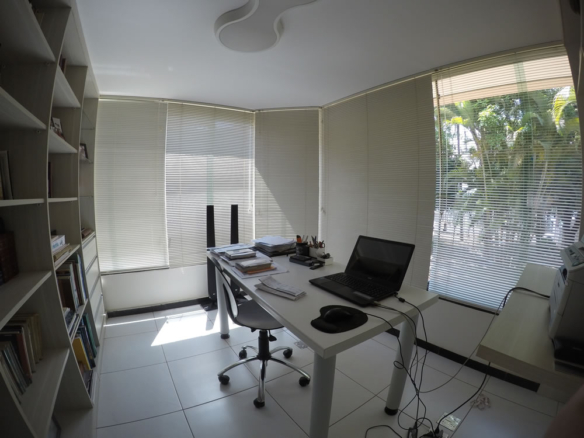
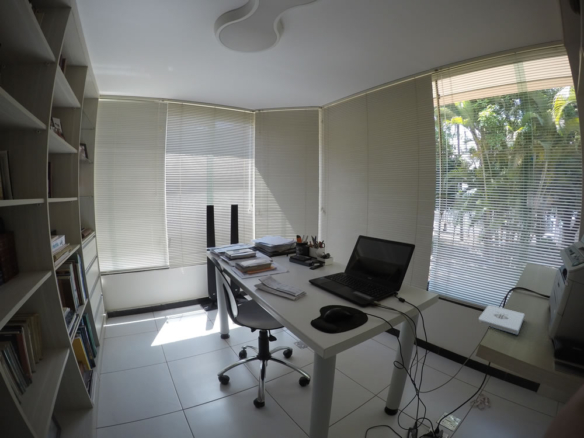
+ notepad (501, 318)
